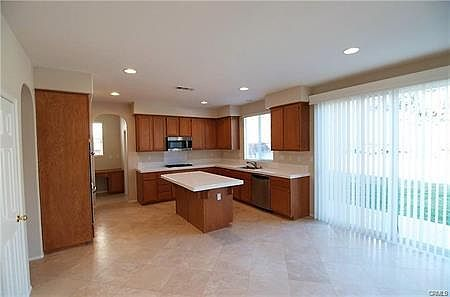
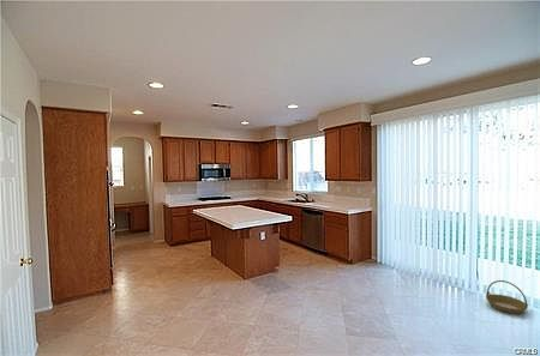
+ basket (505, 296)
